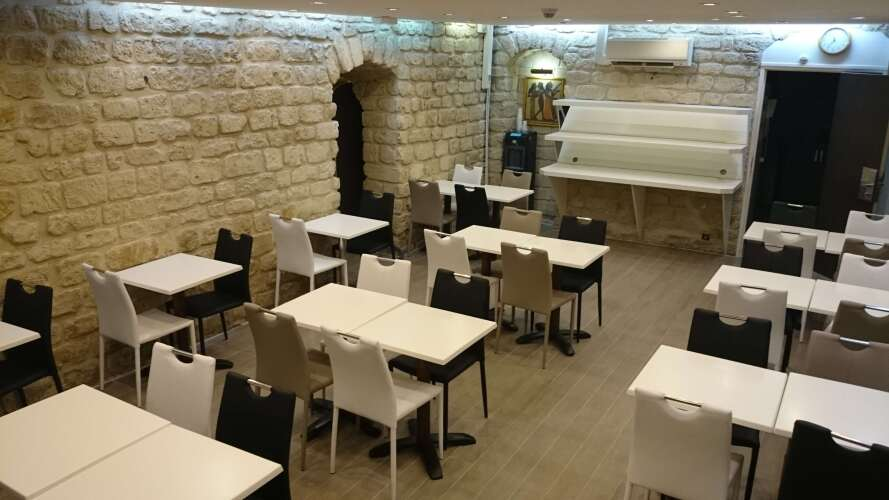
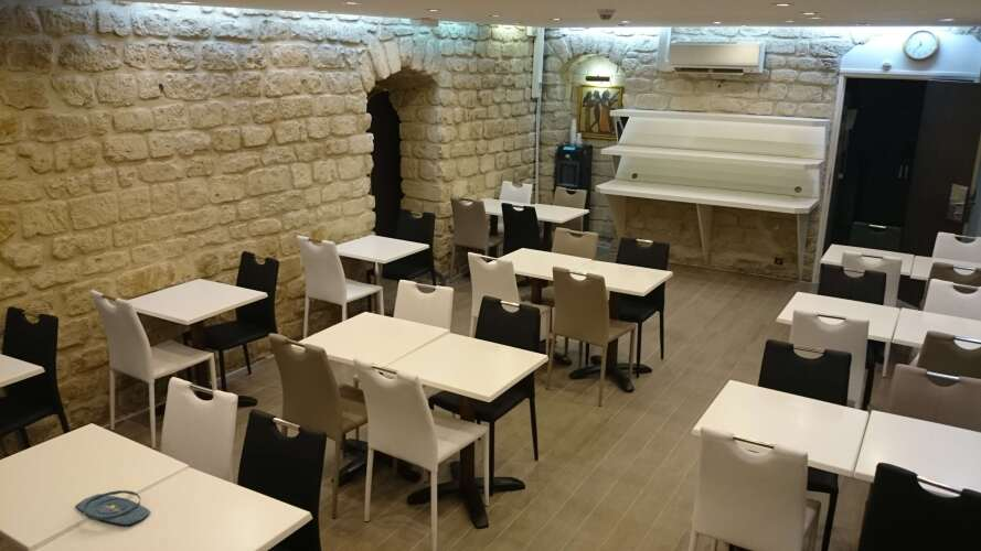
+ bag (110, 494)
